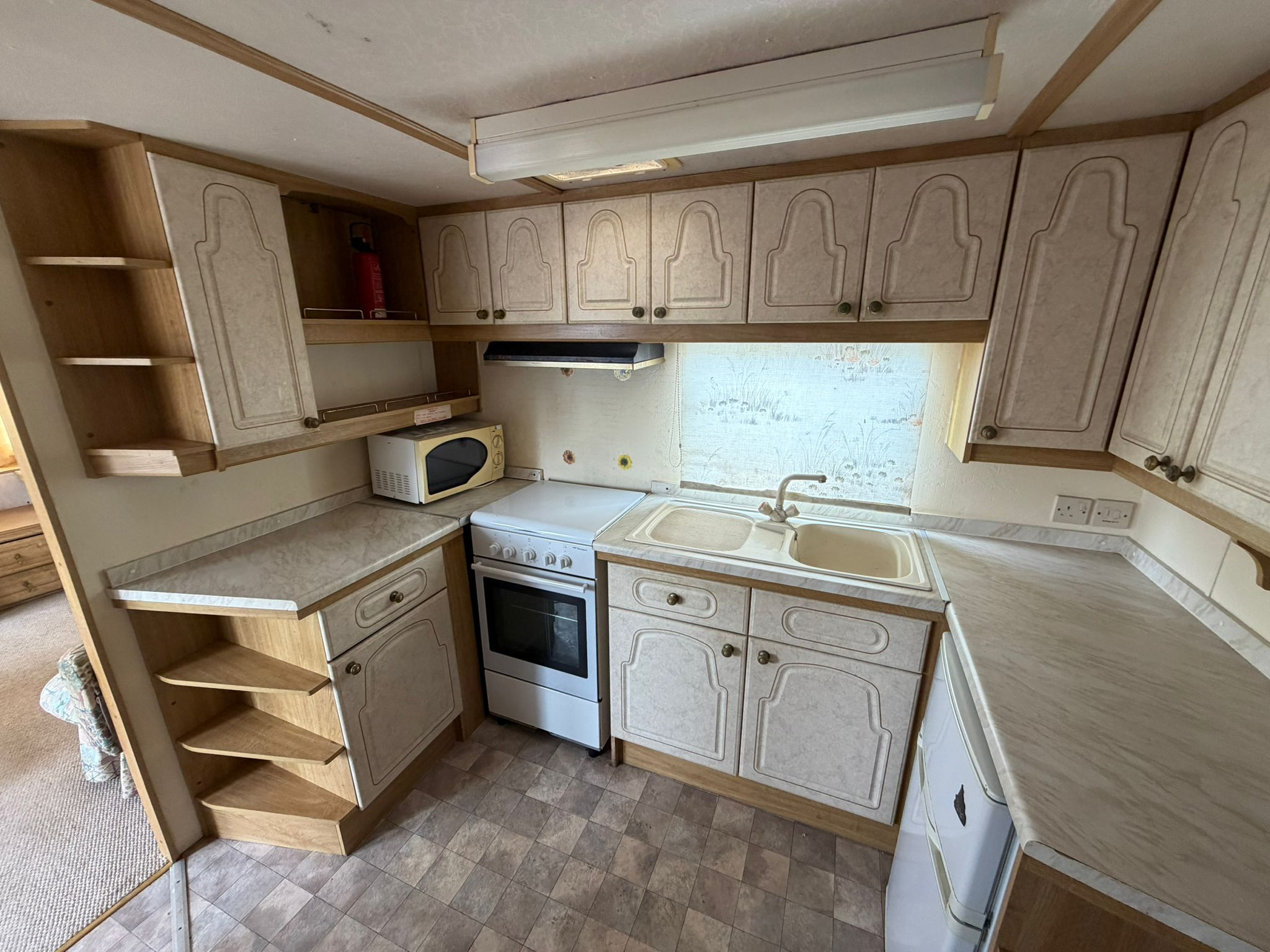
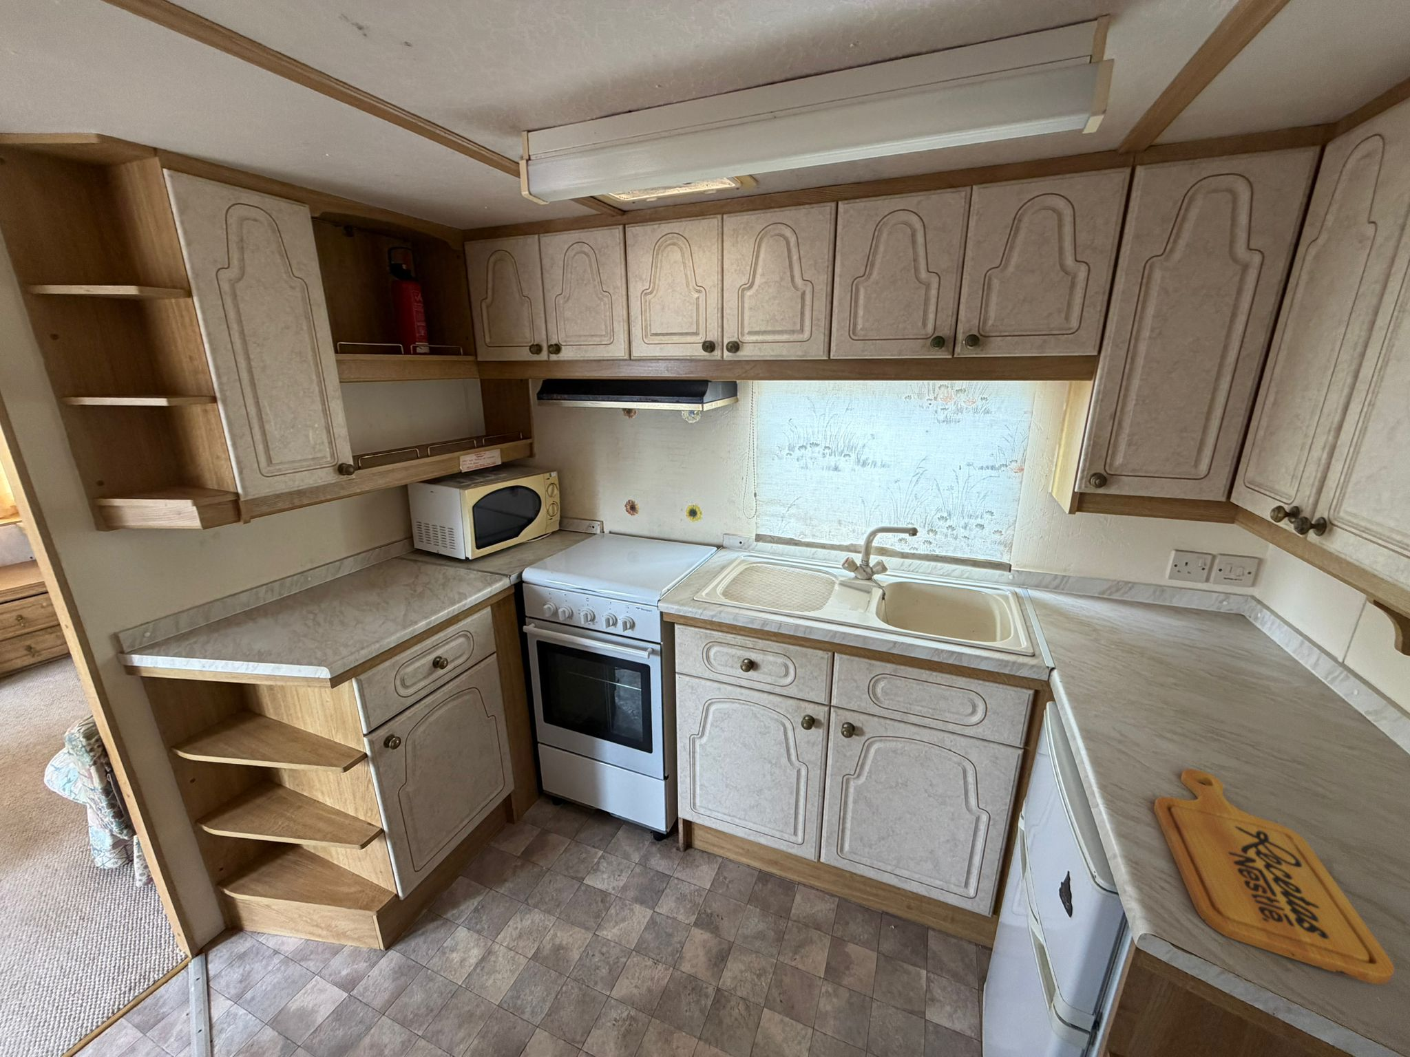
+ cutting board (1239, 848)
